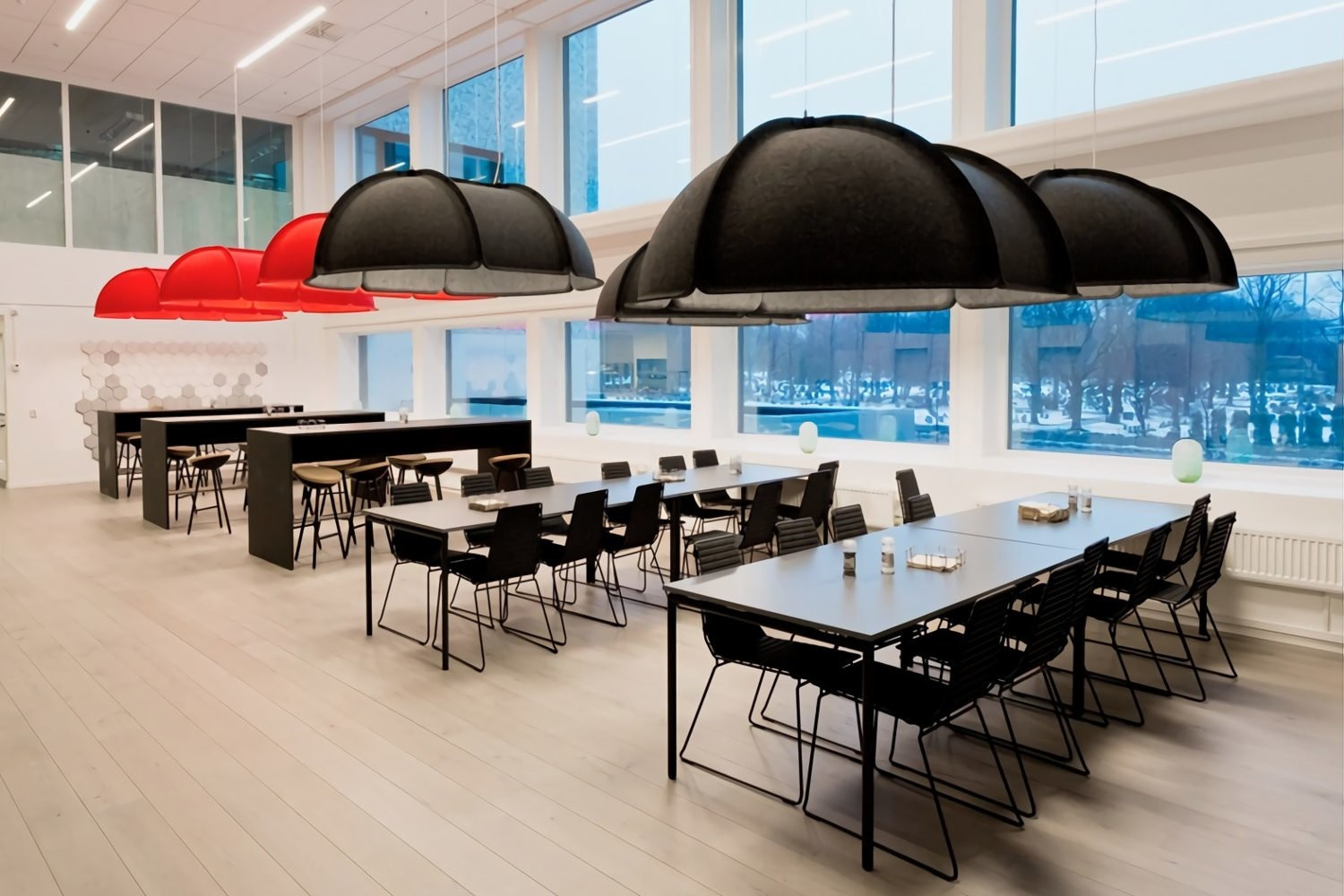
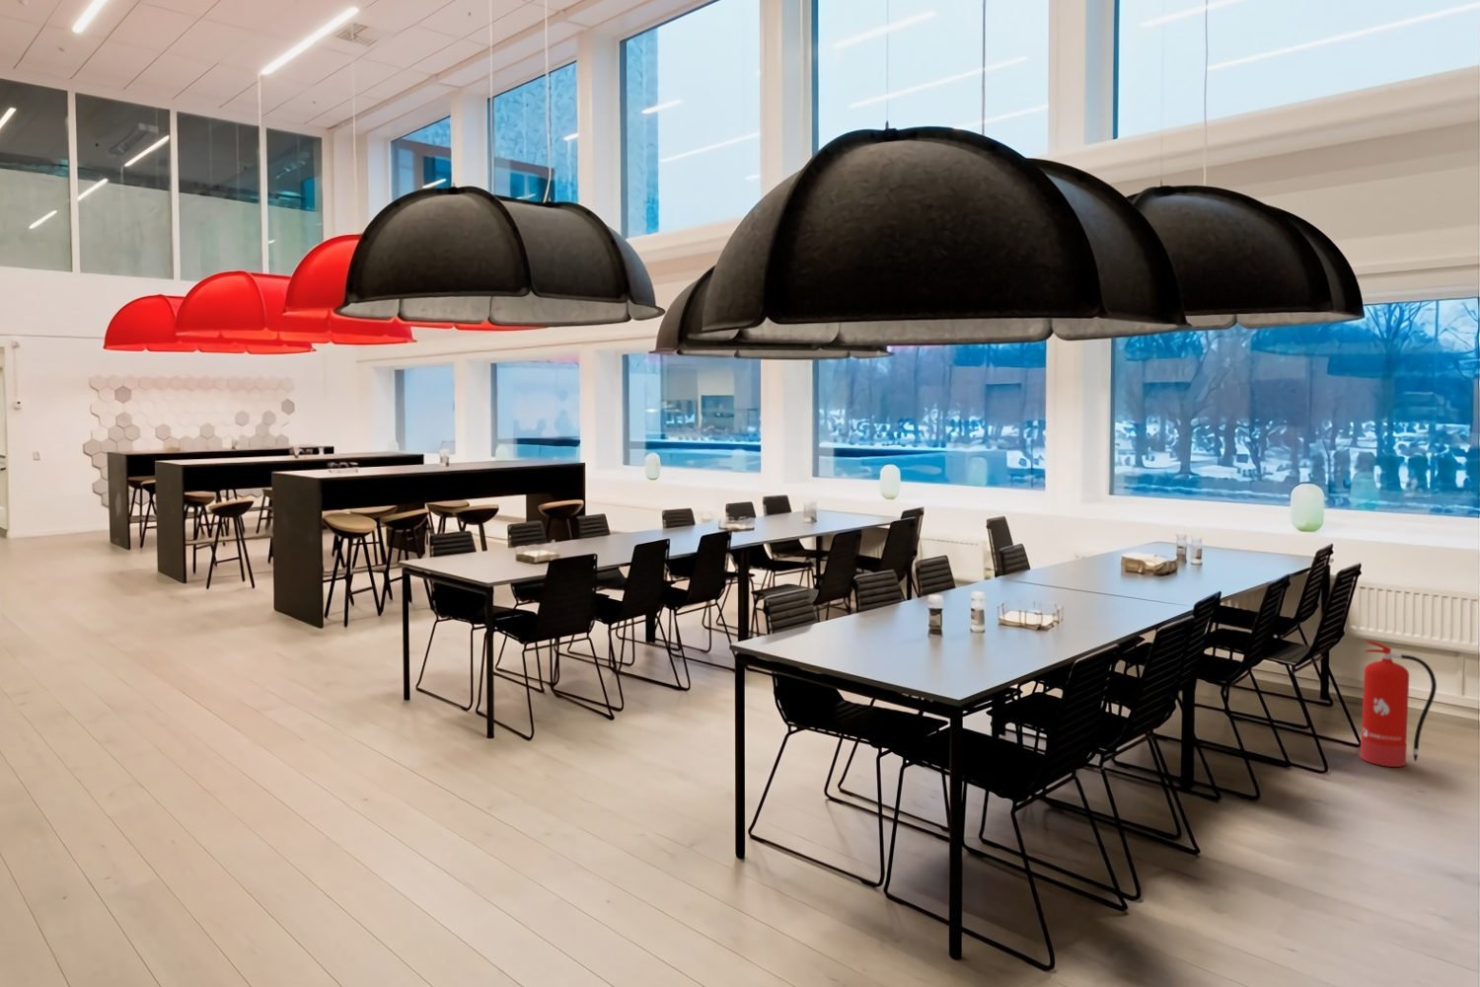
+ fire extinguisher (1399, 704)
